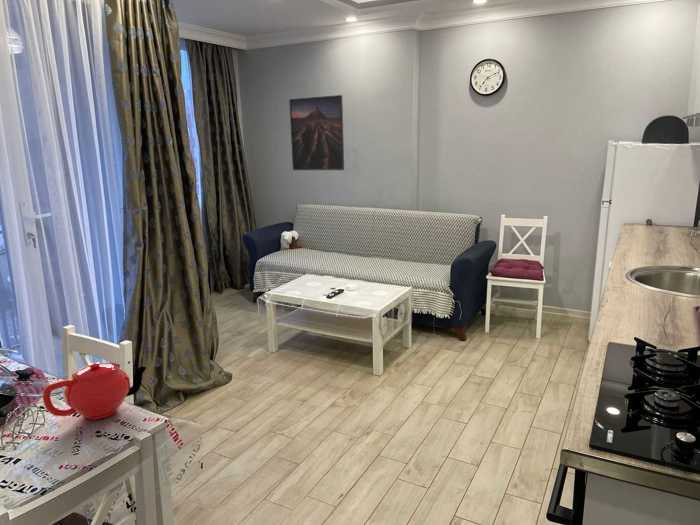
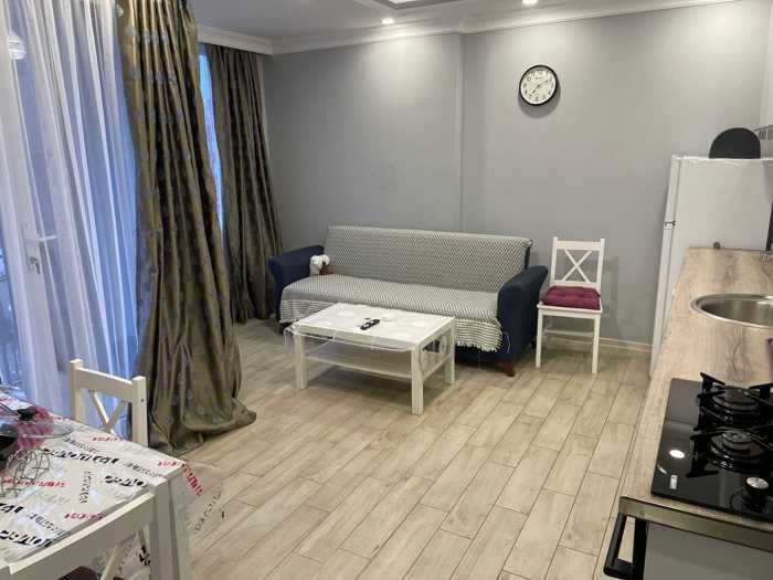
- teapot (97, 387)
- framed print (316, 134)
